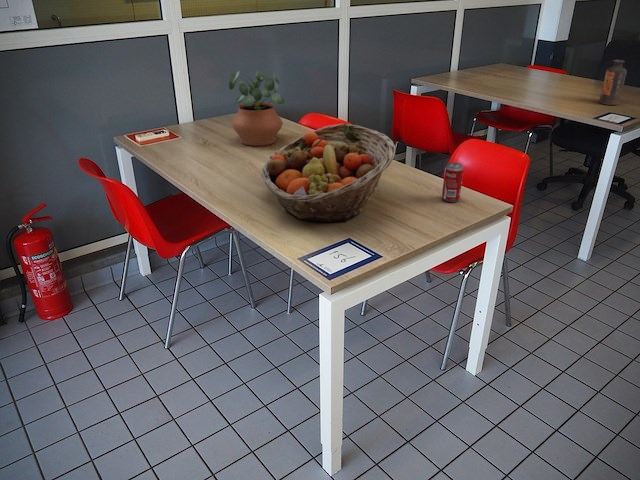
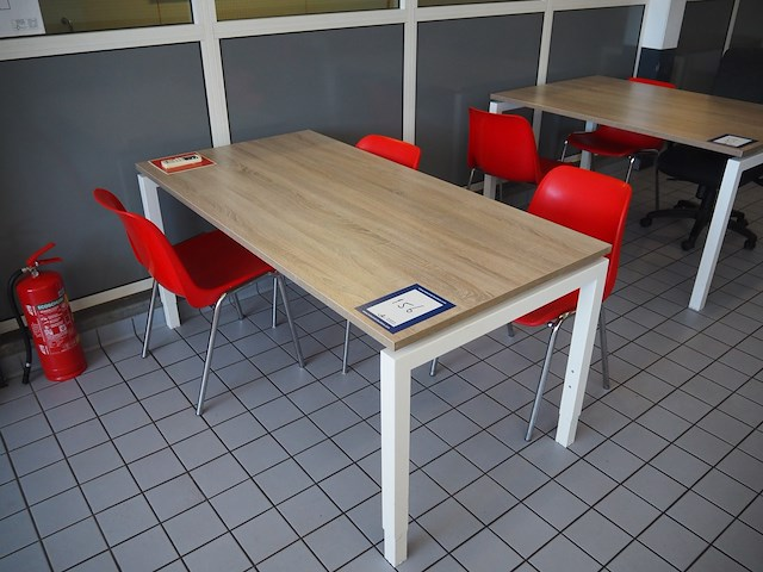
- bottle (614, 82)
- beverage can (452, 182)
- fruit basket (326, 170)
- potted plant (260, 107)
